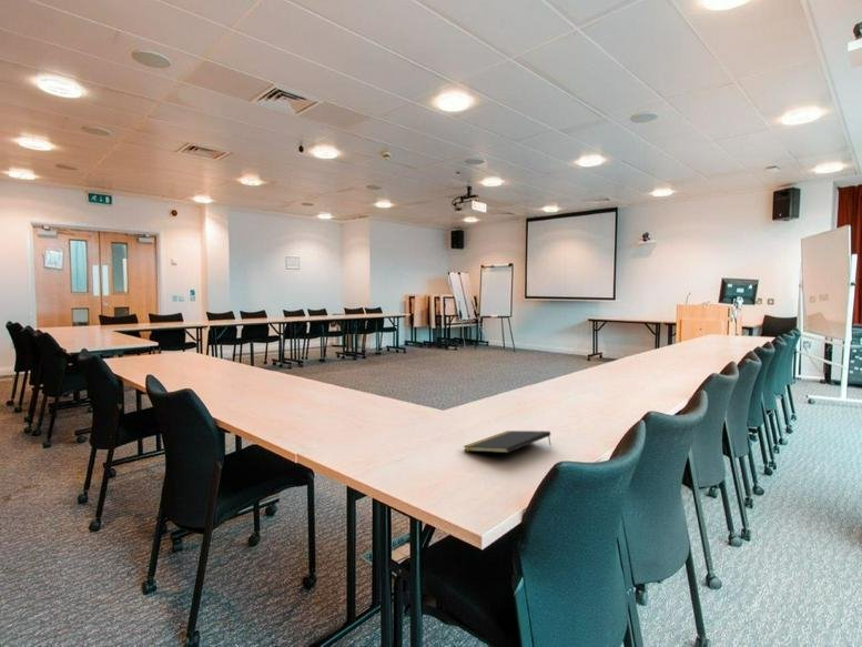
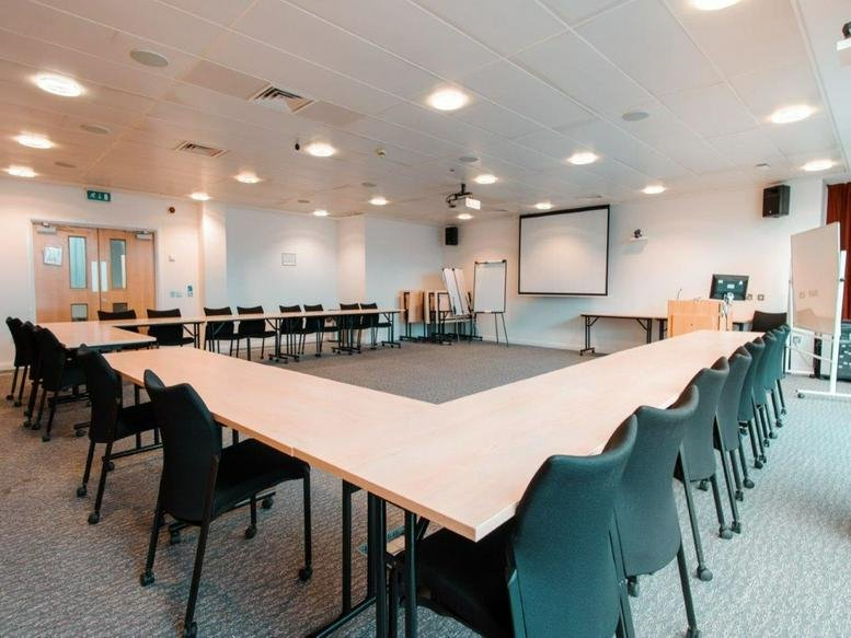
- notepad (507, 441)
